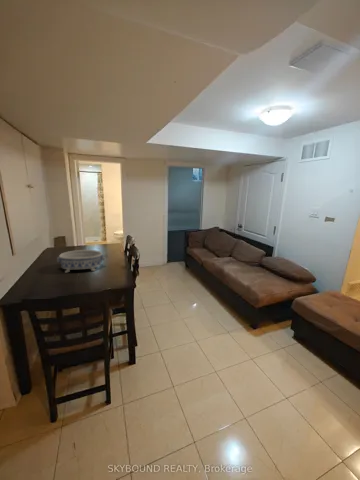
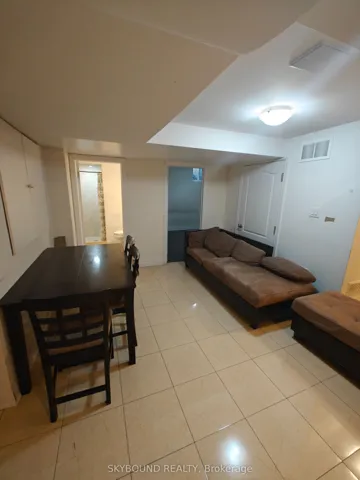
- decorative bowl (81, 260)
